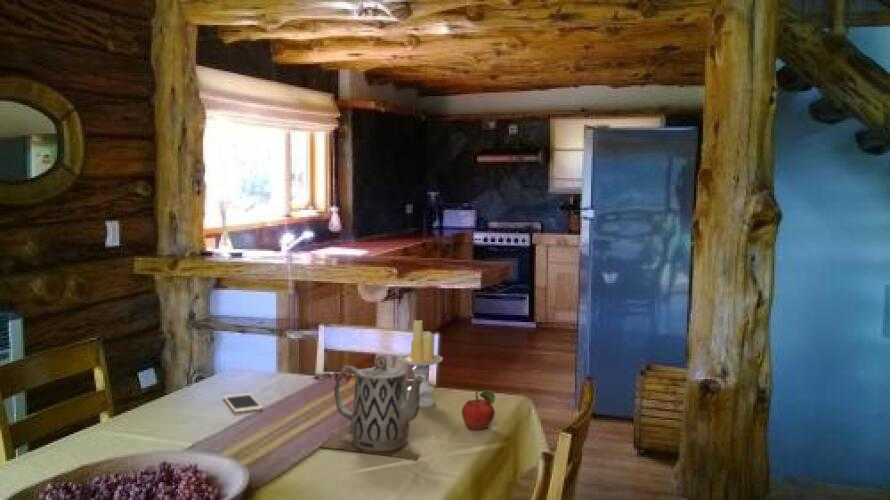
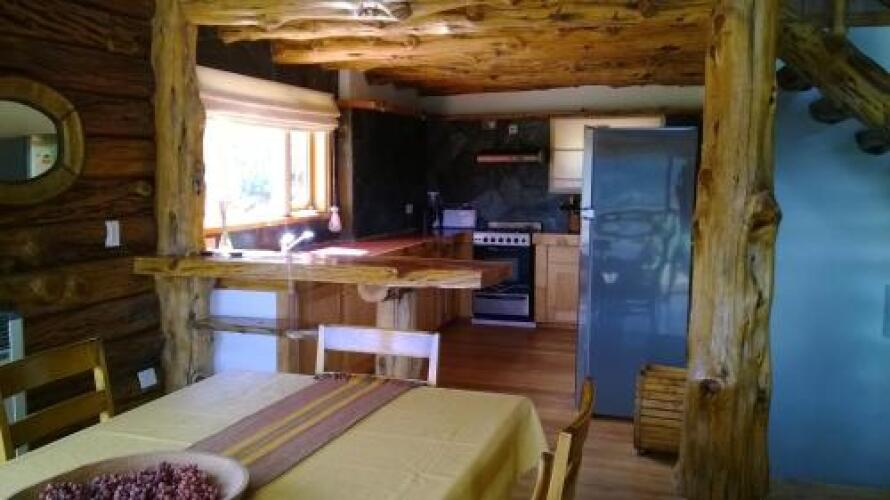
- fruit (479, 410)
- teapot (380, 398)
- candle (421, 361)
- cell phone (242, 402)
